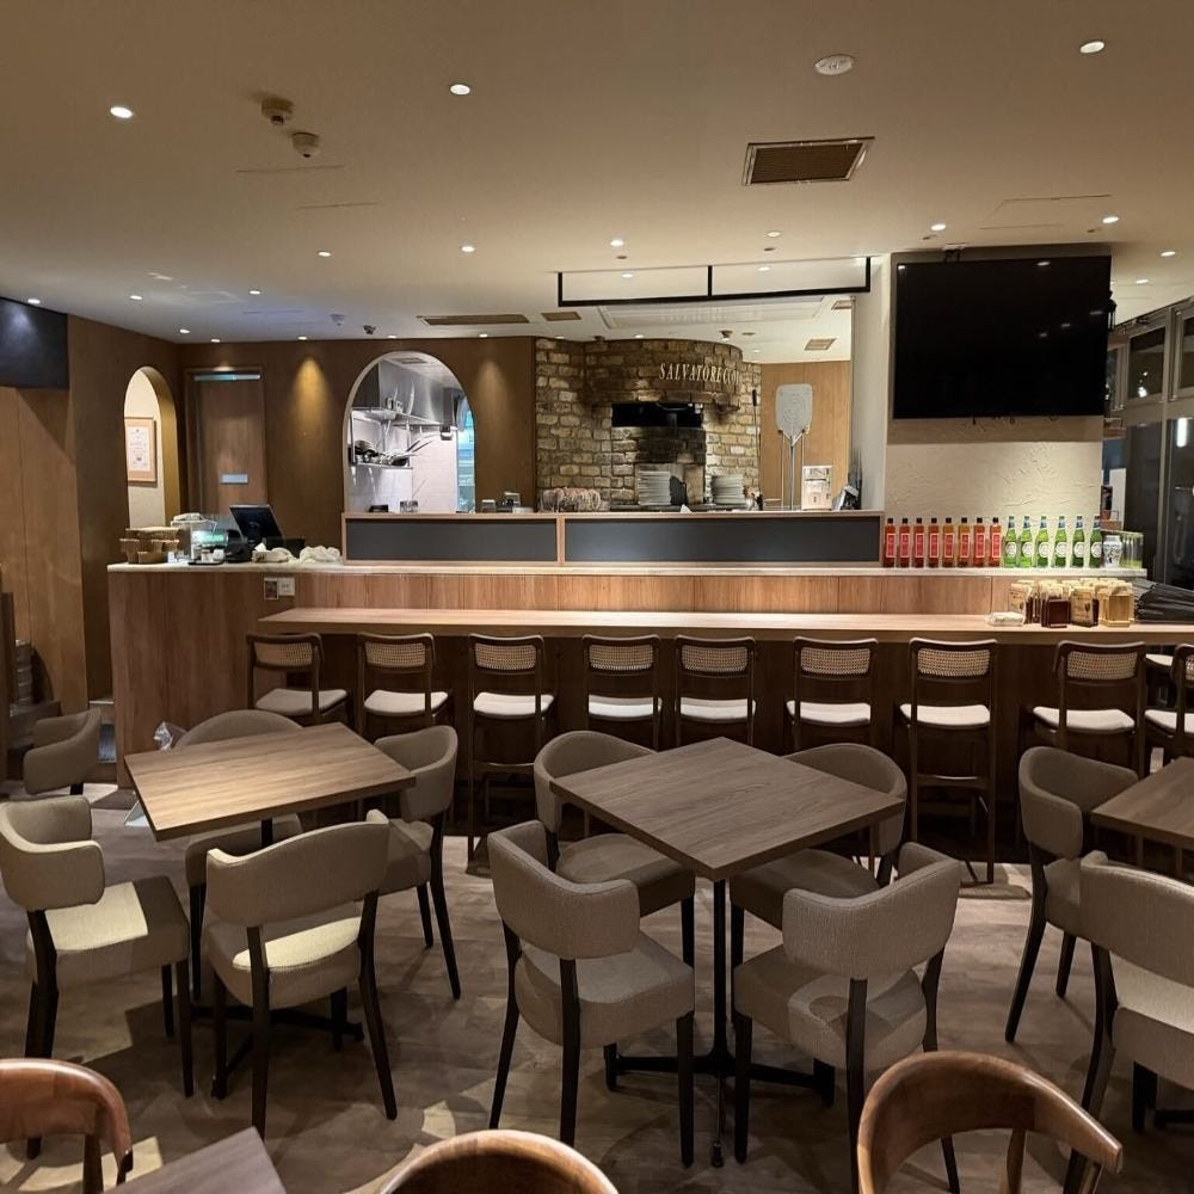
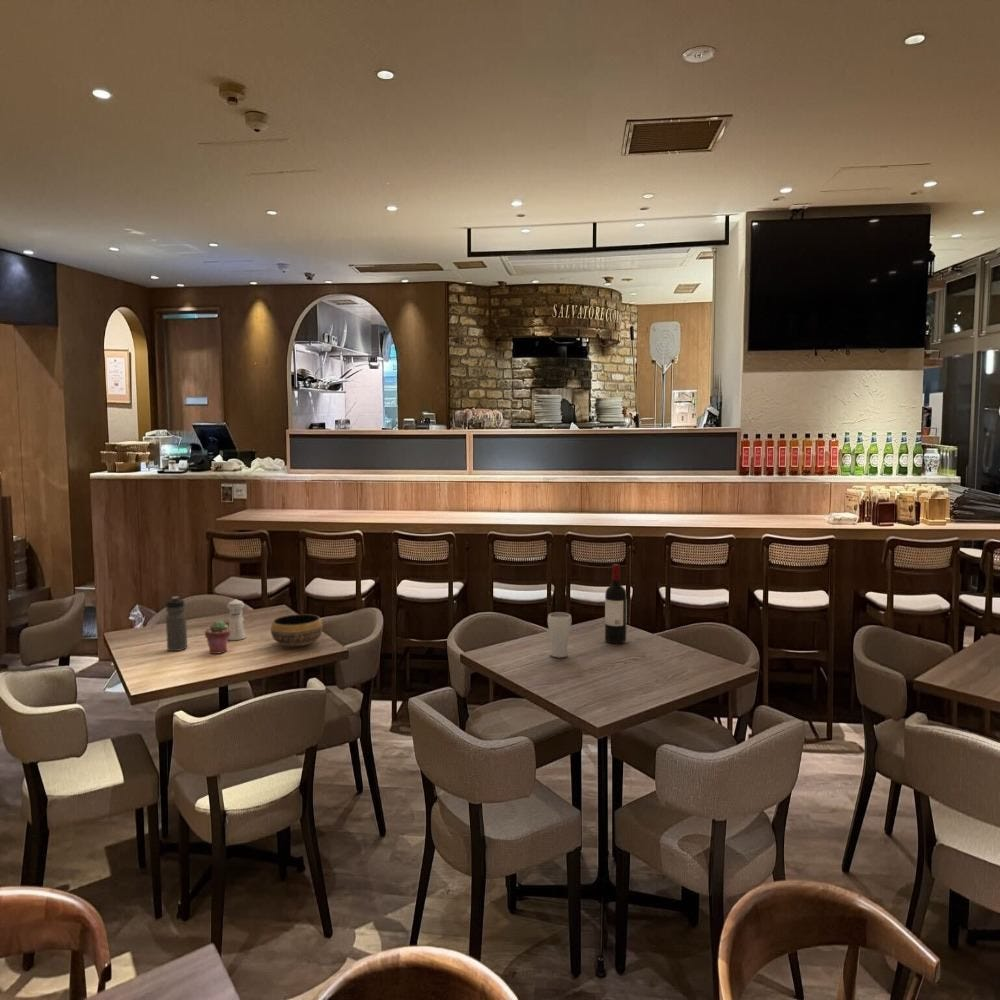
+ wine bottle (615, 603)
+ pepper shaker (236, 610)
+ drinking glass (559, 635)
+ bowl (297, 631)
+ potted succulent (217, 635)
+ water bottle (176, 622)
+ saltshaker (236, 625)
